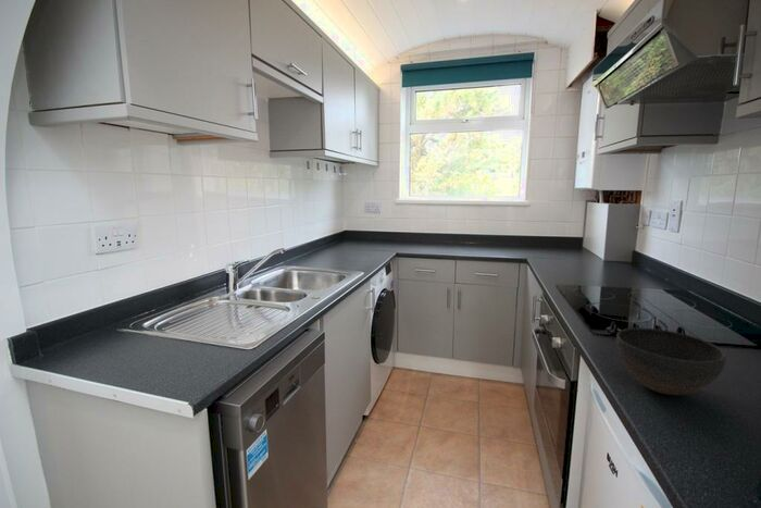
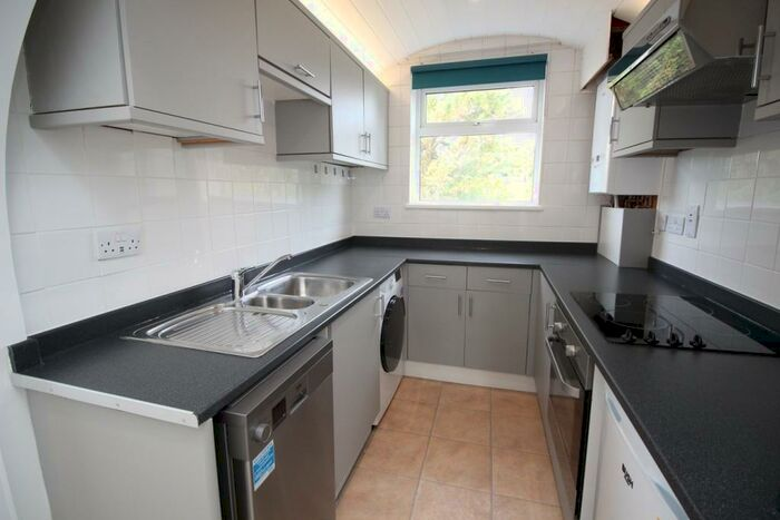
- bowl (664, 365)
